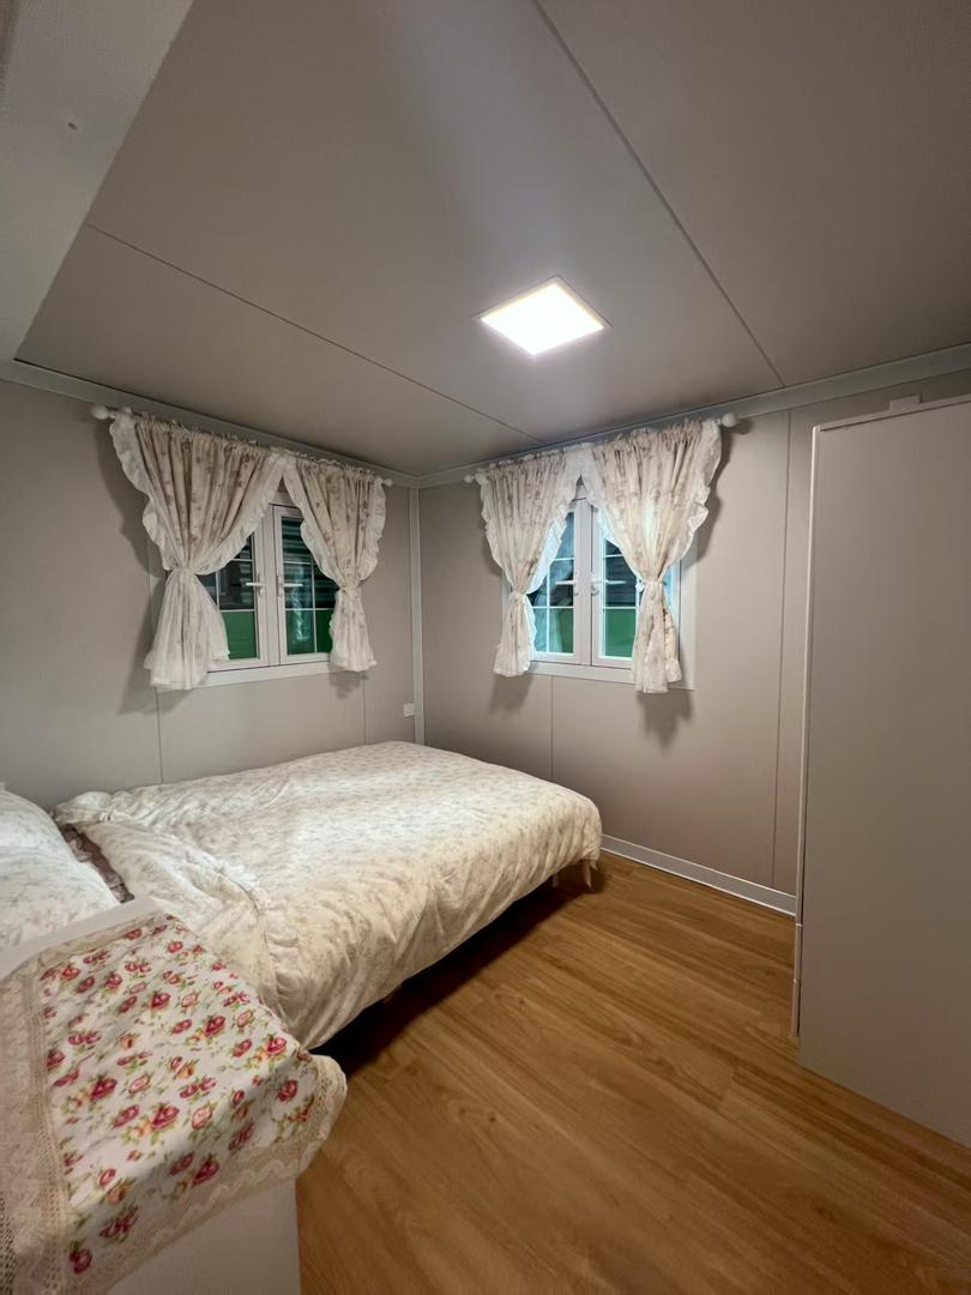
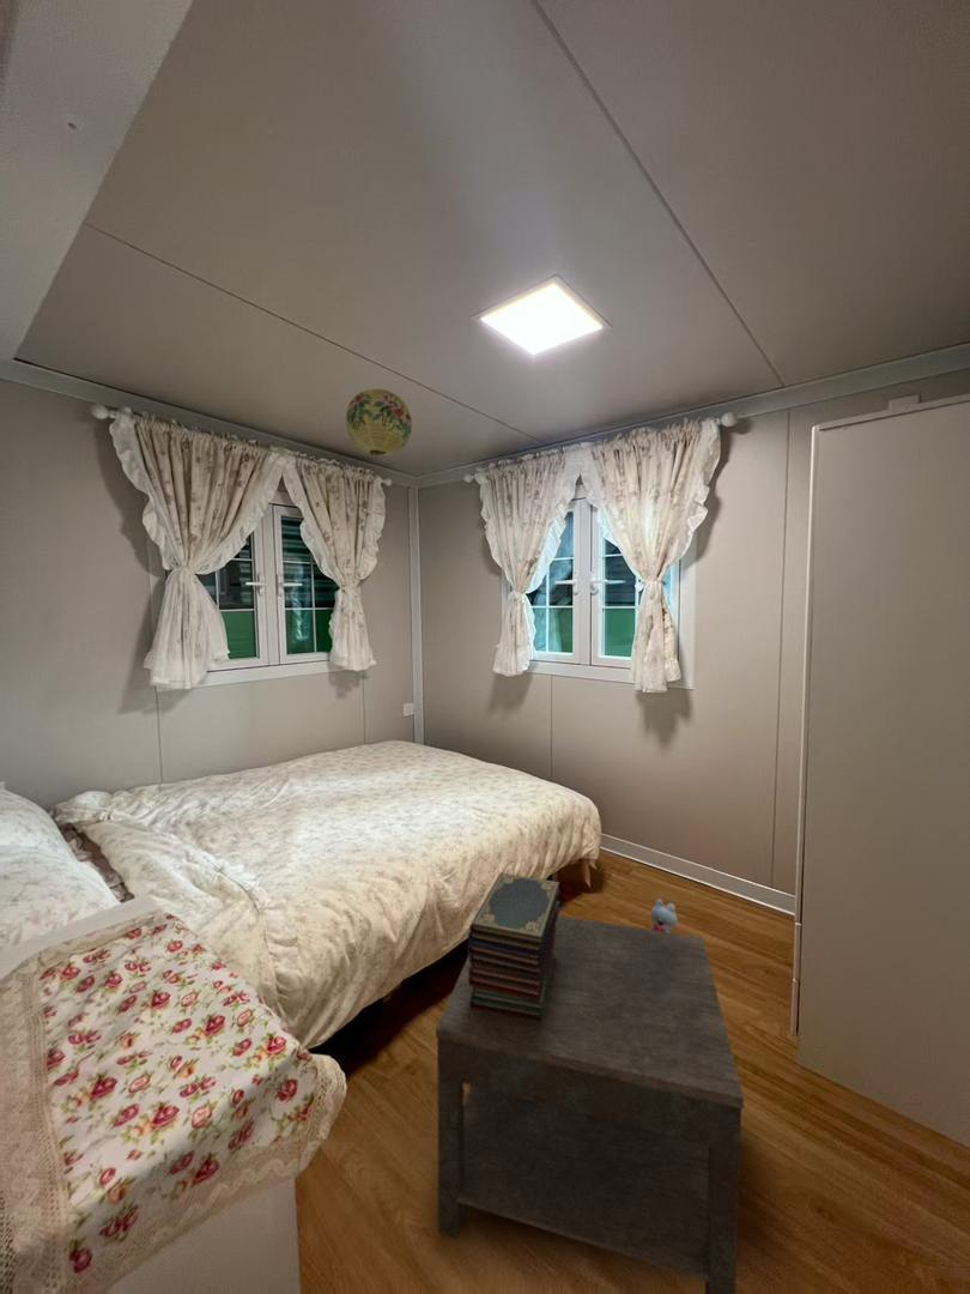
+ book stack (516, 939)
+ plush toy (662, 923)
+ paper lantern (378, 423)
+ side table (584, 1066)
